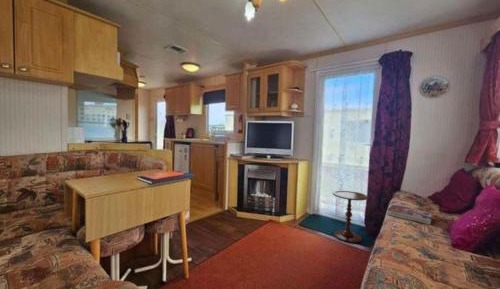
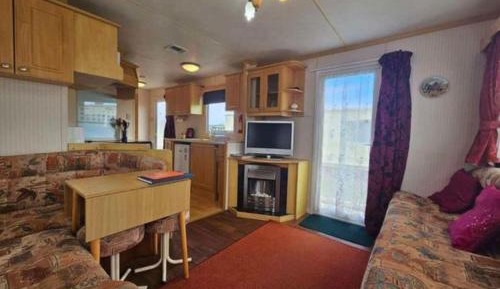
- side table (348, 215)
- textbook (409, 213)
